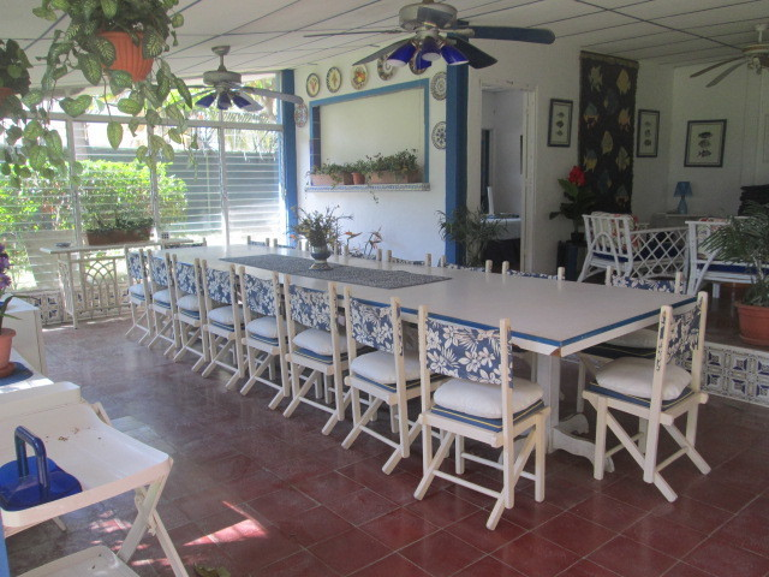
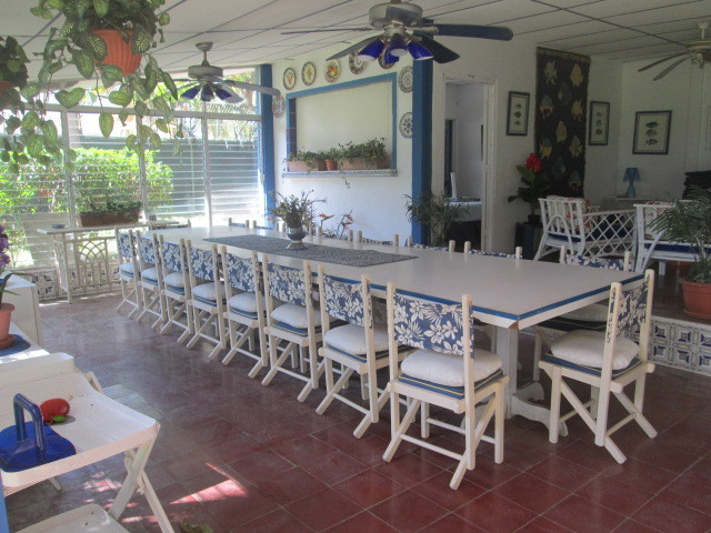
+ fruit (52, 410)
